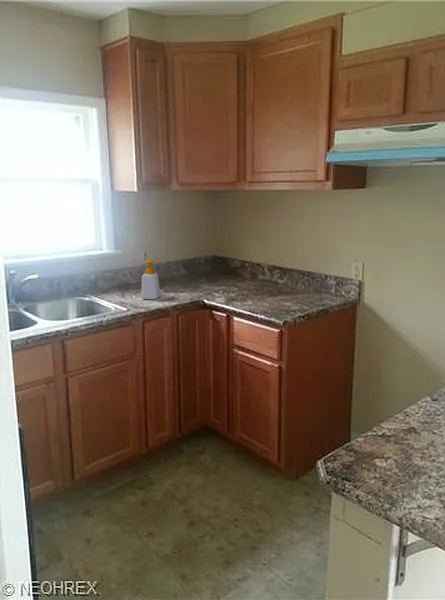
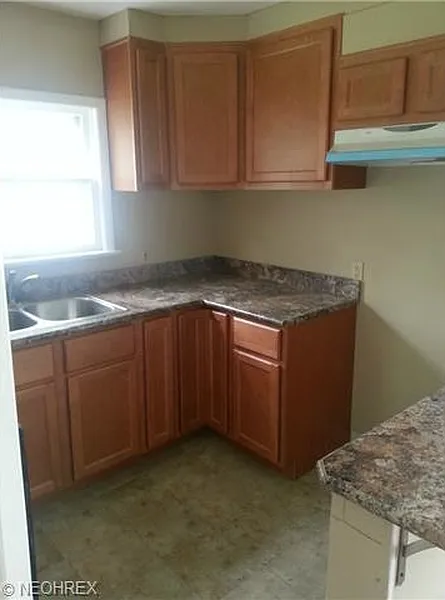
- soap bottle (153, 279)
